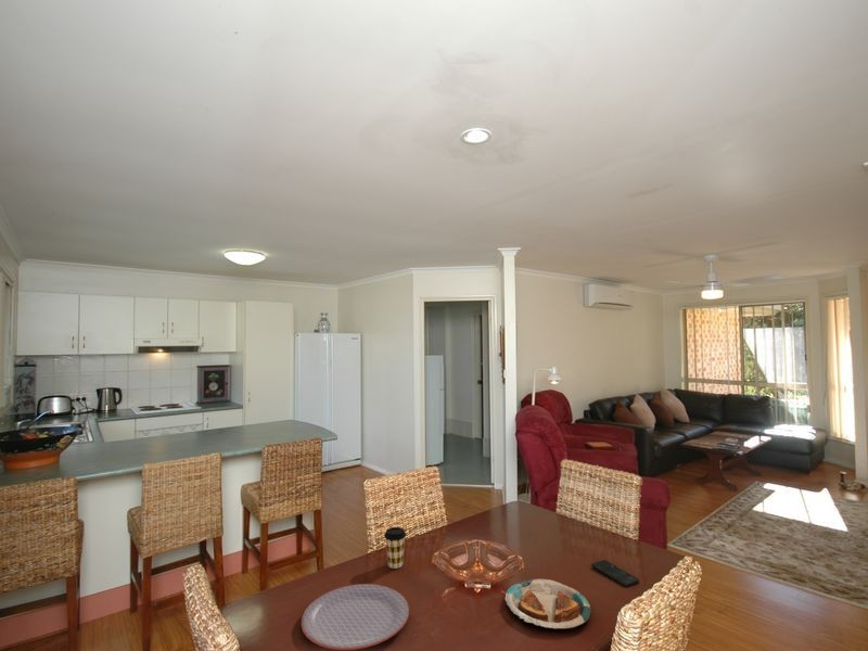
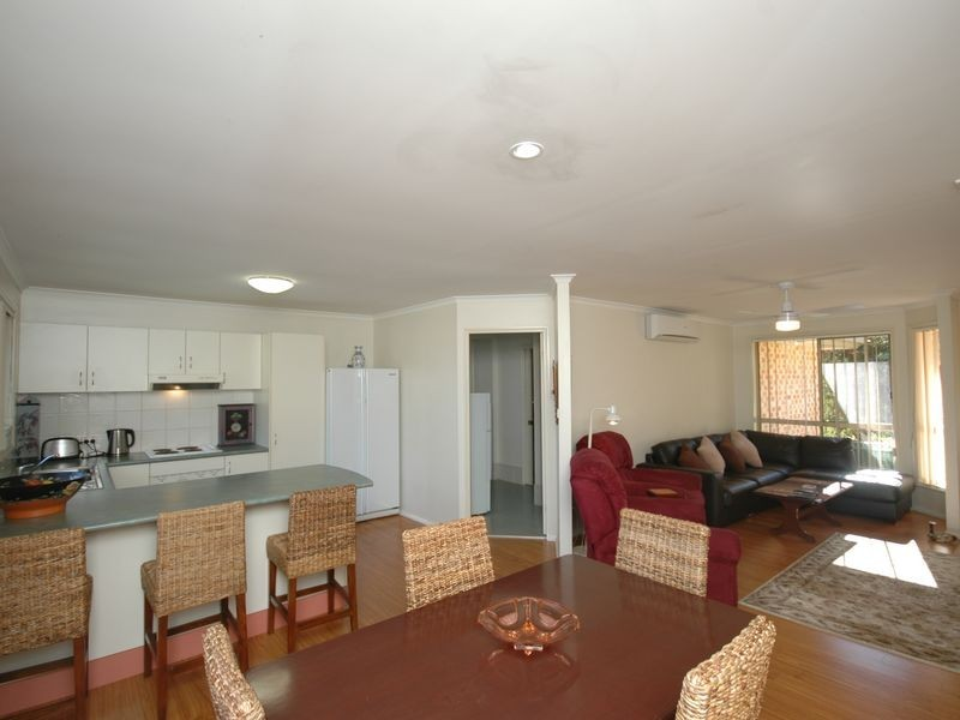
- smartphone (614, 572)
- coffee cup (395, 547)
- plate (548, 602)
- plate (356, 616)
